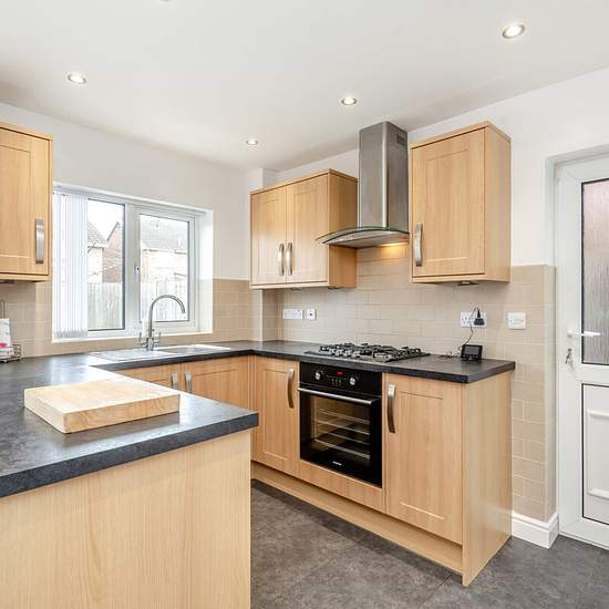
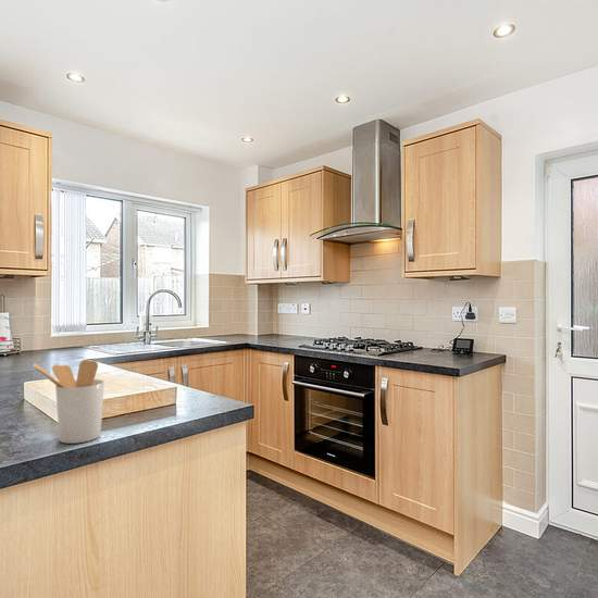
+ utensil holder (67, 399)
